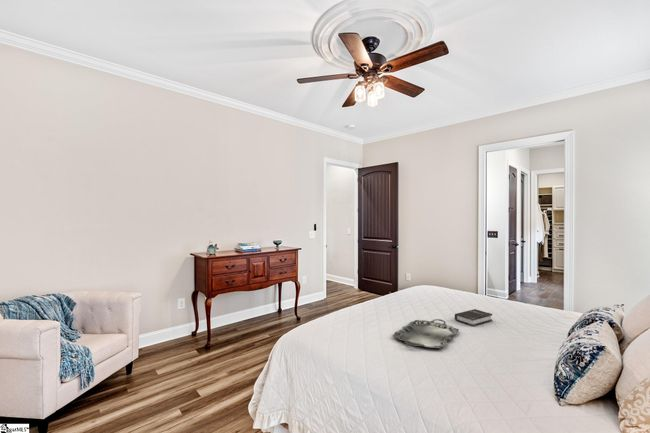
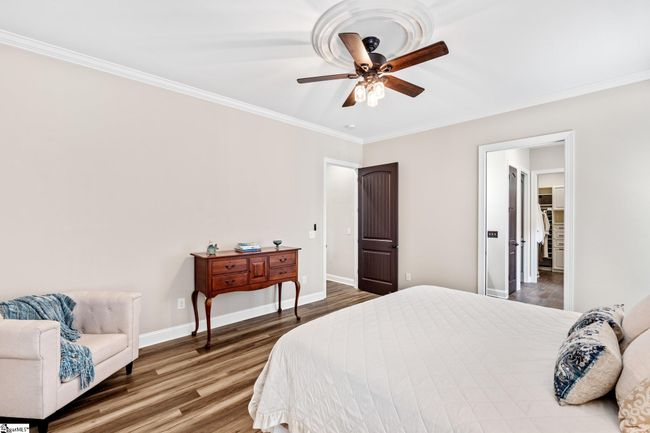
- hardback book (473, 317)
- serving tray (426, 332)
